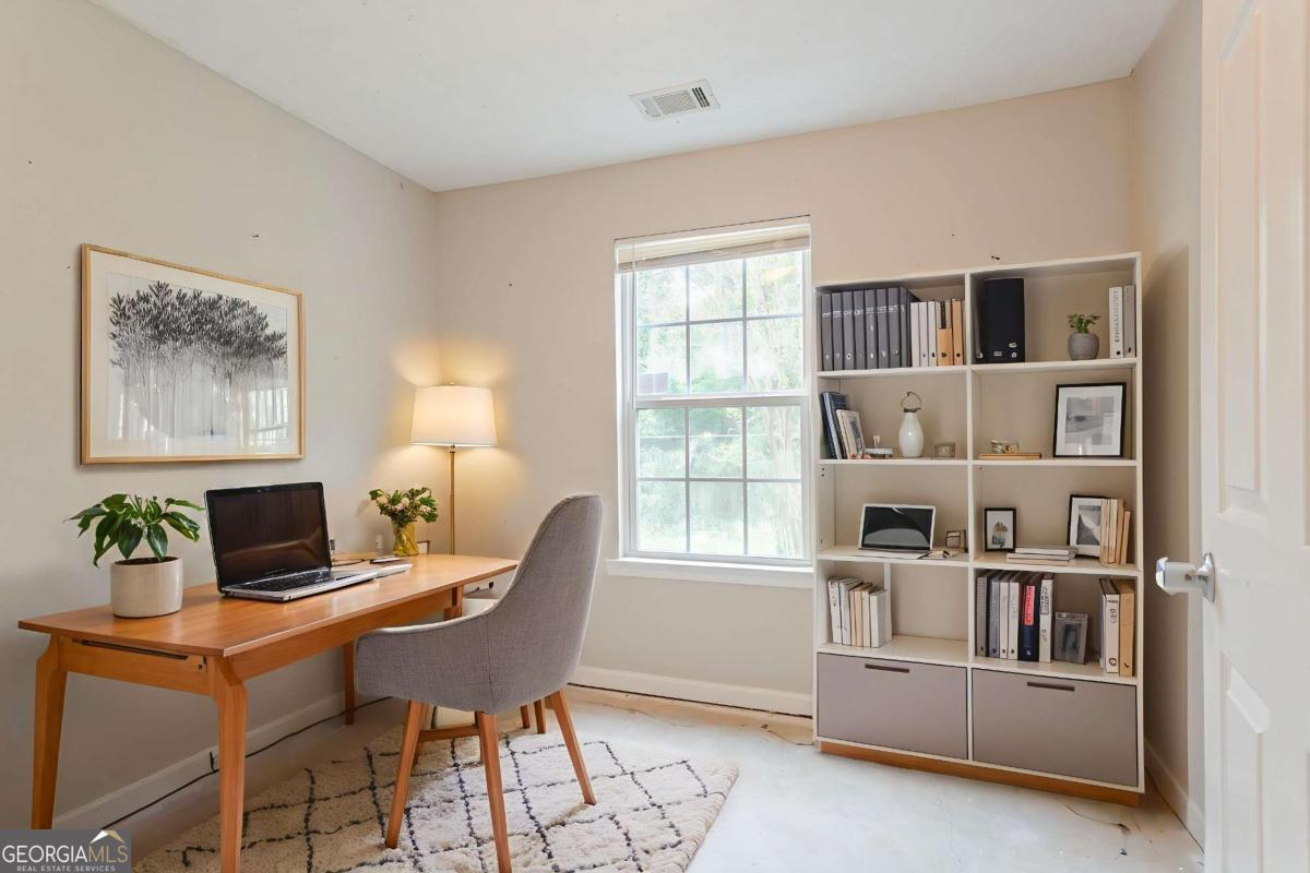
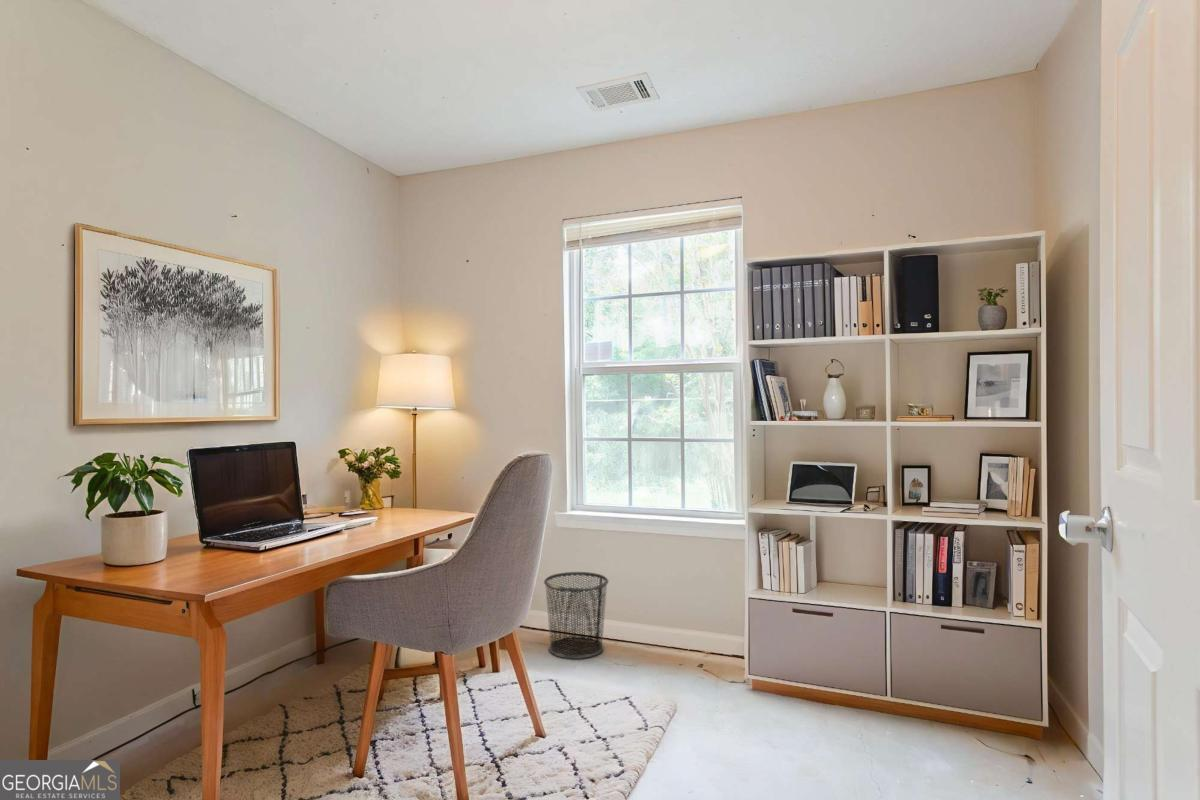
+ waste bin (576, 614)
